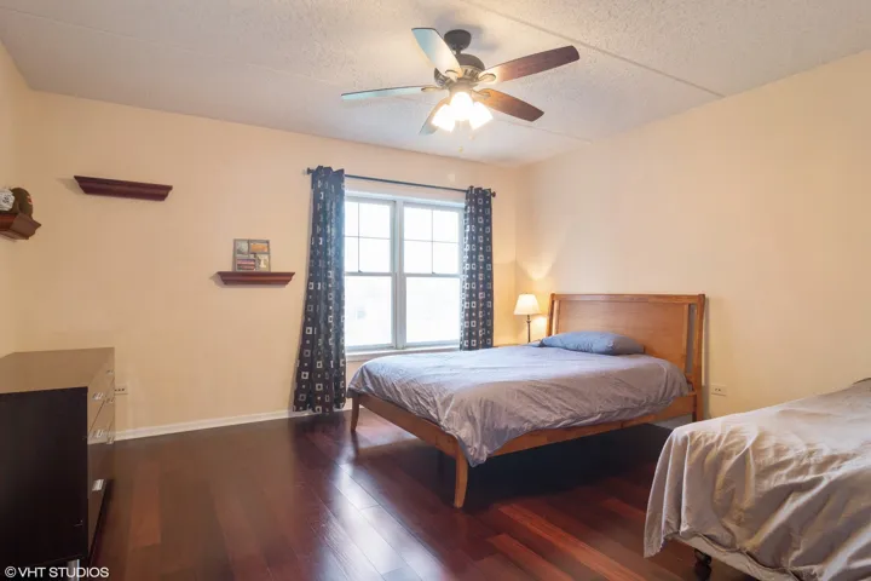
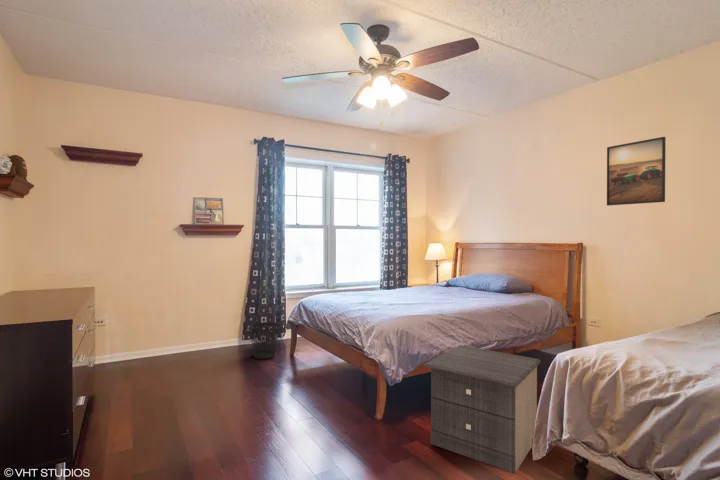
+ wastebasket (264, 341)
+ nightstand (482, 402)
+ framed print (634, 173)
